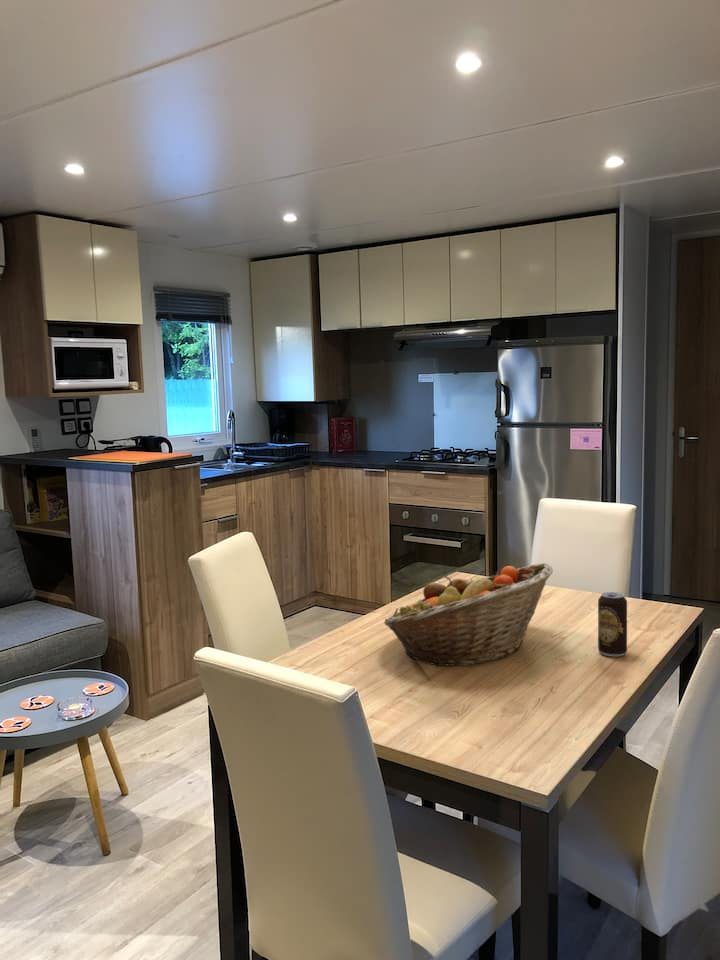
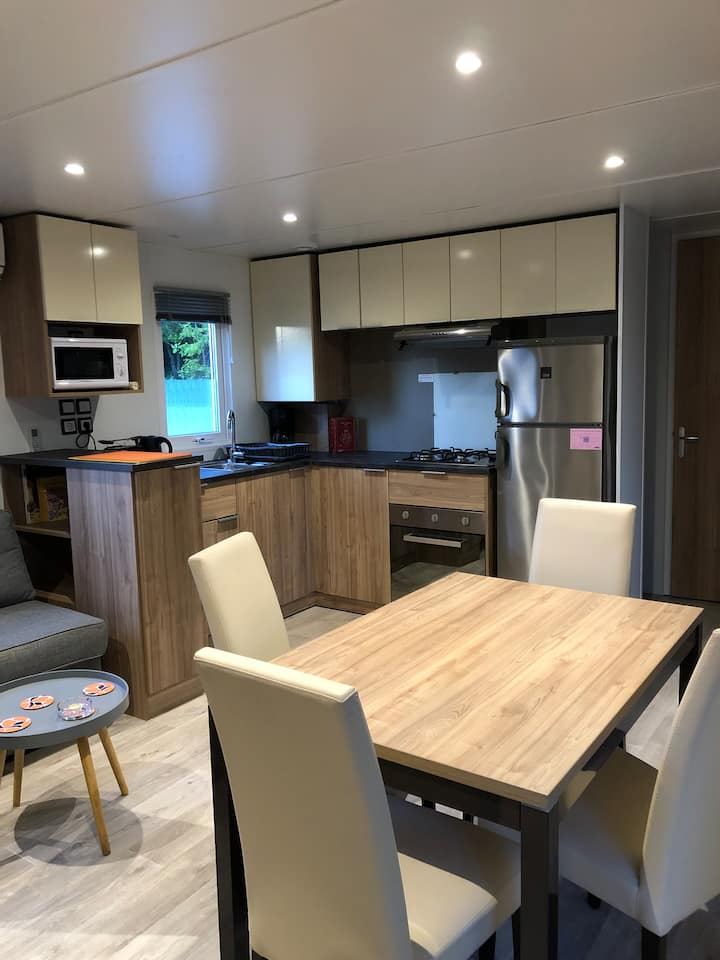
- fruit basket (470, 607)
- beverage can (612, 623)
